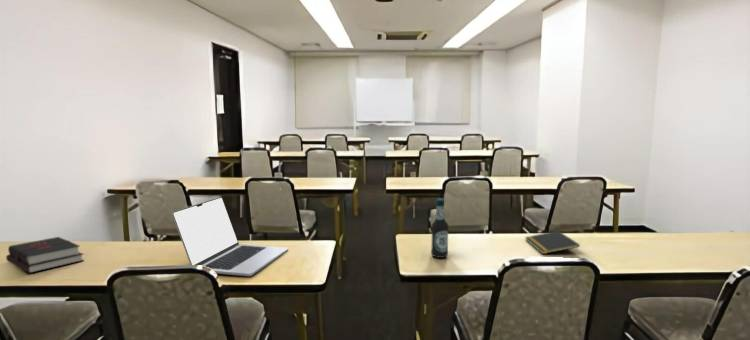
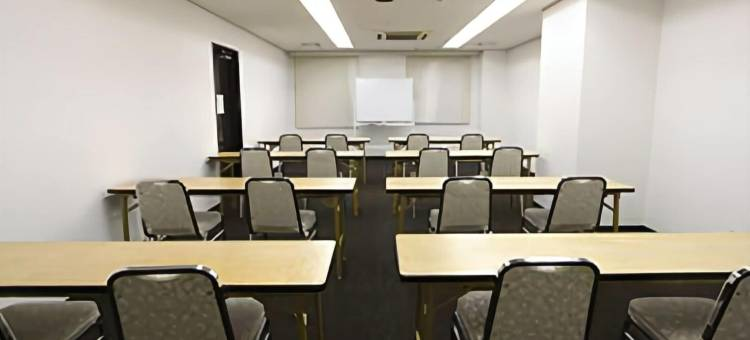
- hardback book (44, 253)
- notepad (550, 241)
- bottle (440, 227)
- laptop (234, 232)
